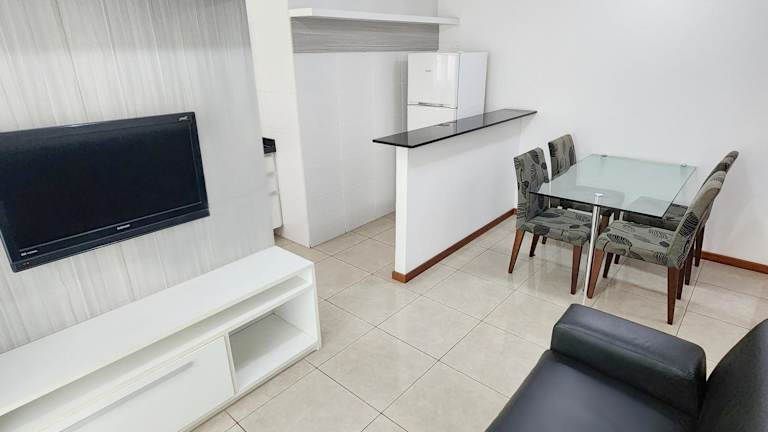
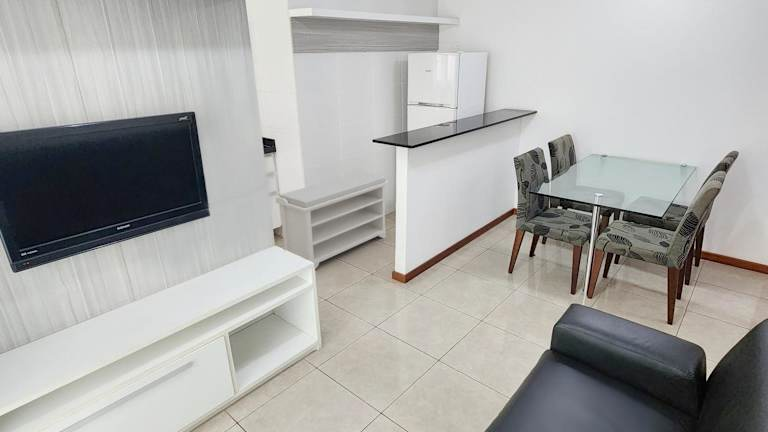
+ bench (337, 217)
